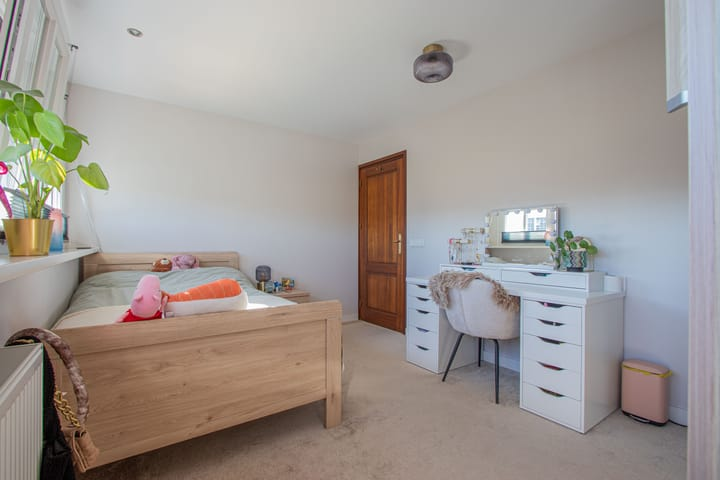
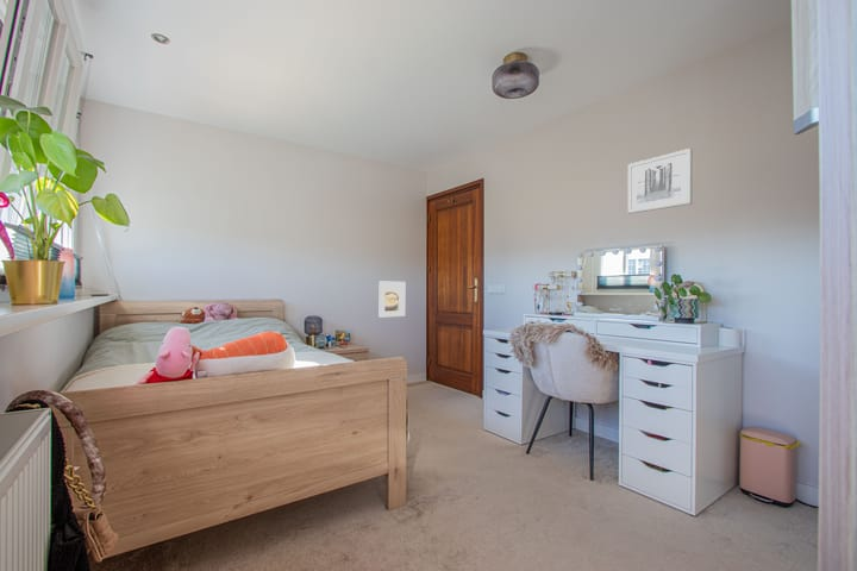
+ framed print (392, 299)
+ wall art (657, 182)
